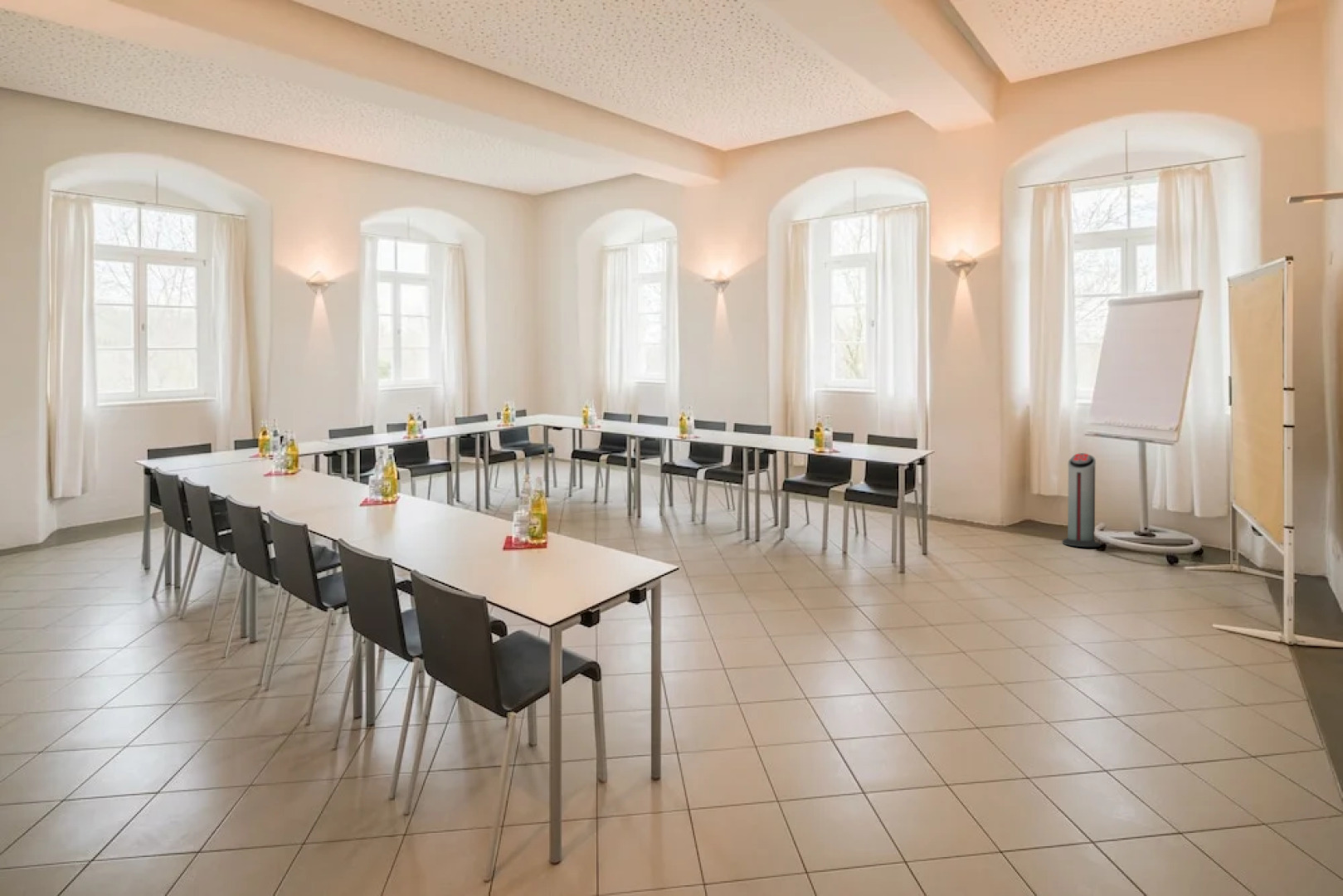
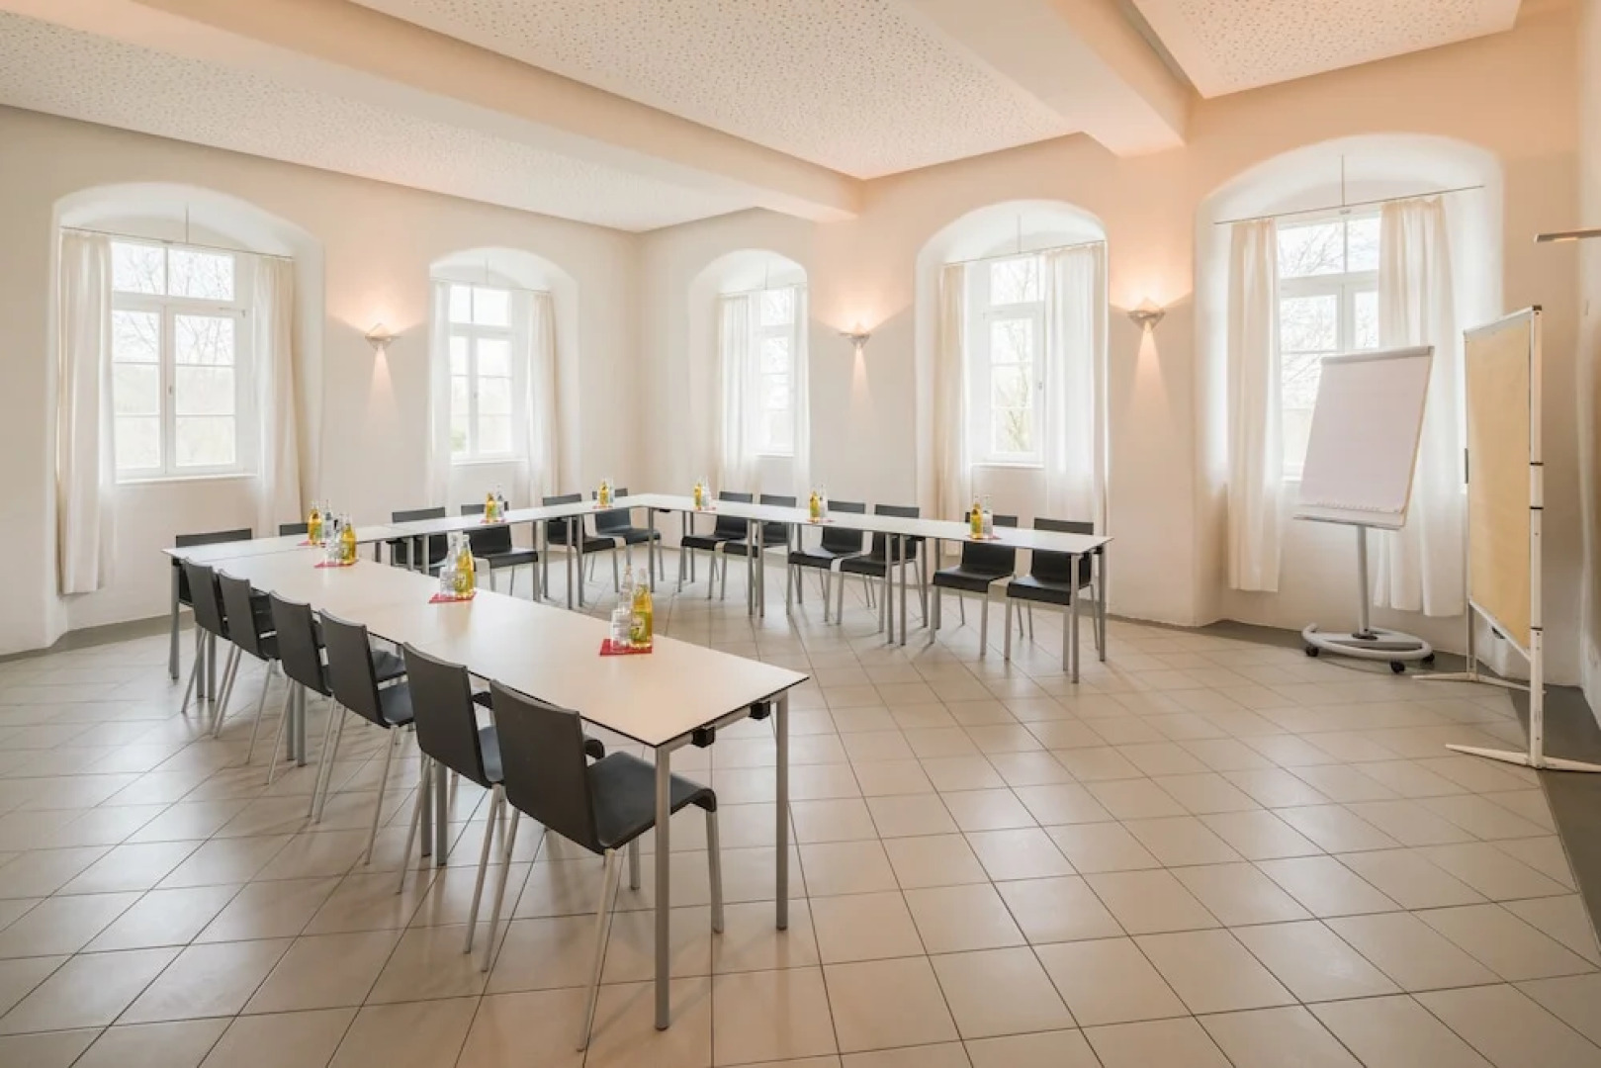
- air purifier (1081, 499)
